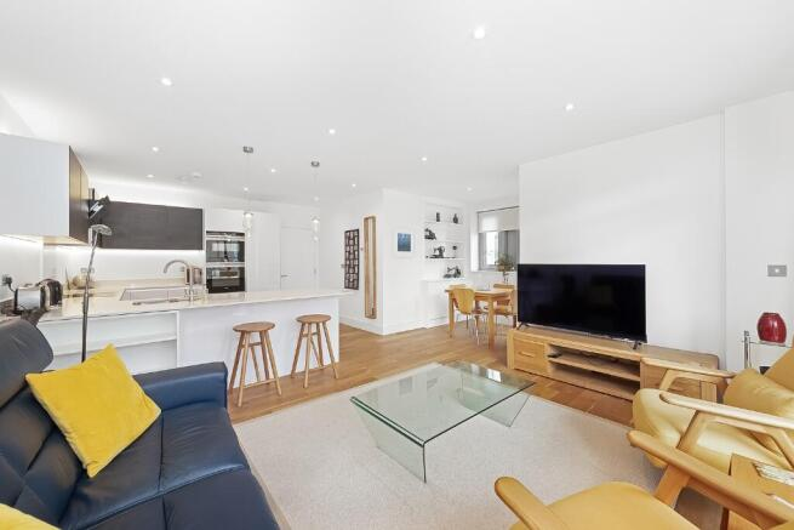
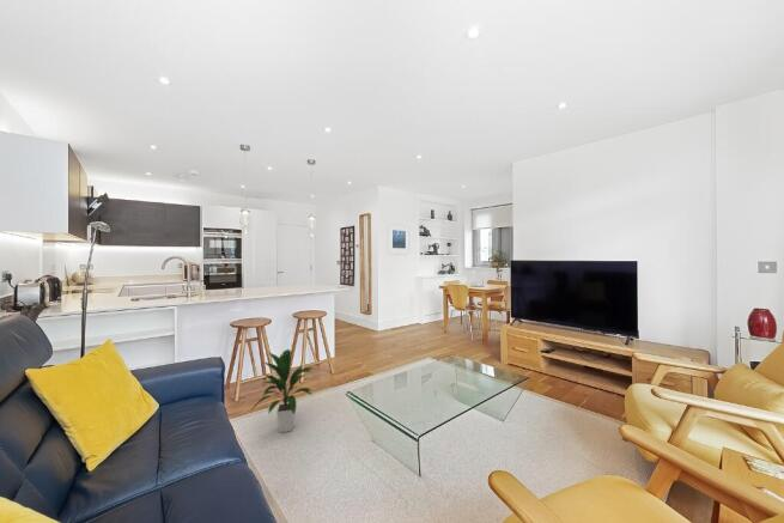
+ indoor plant (284, 388)
